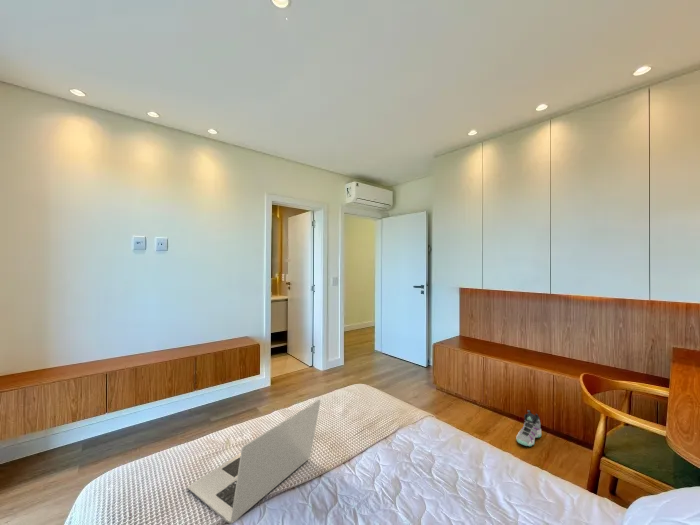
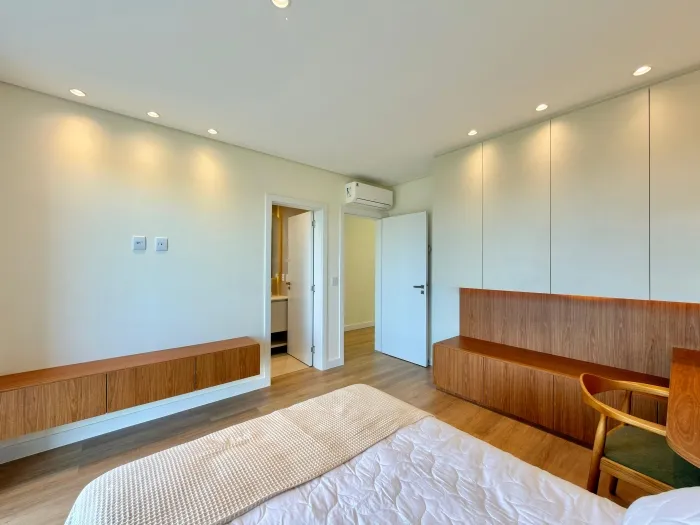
- laptop (257, 441)
- sneaker (528, 425)
